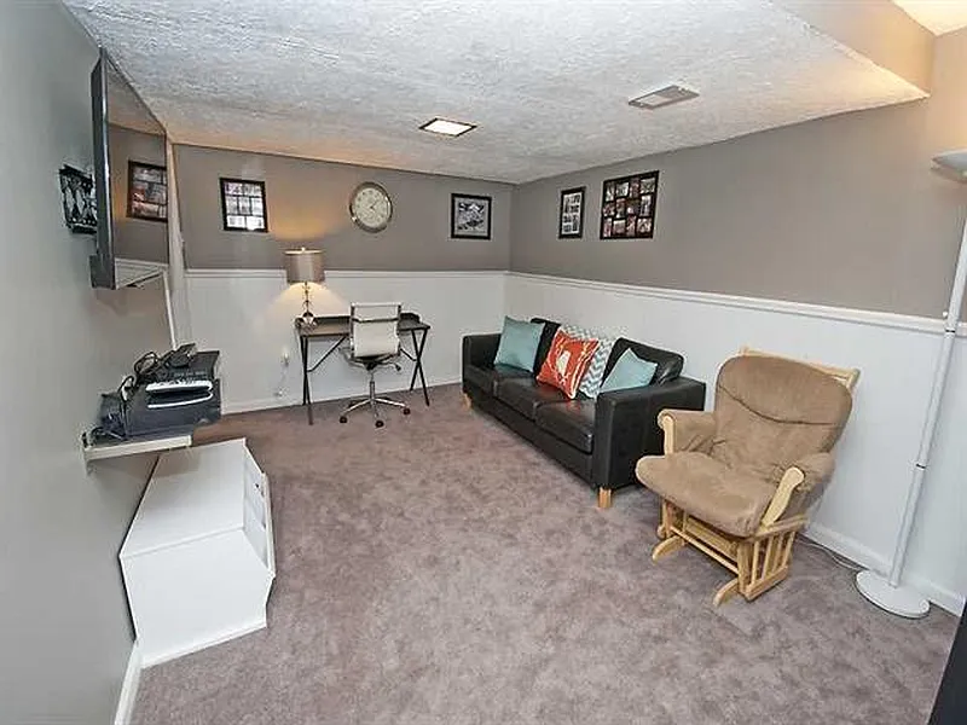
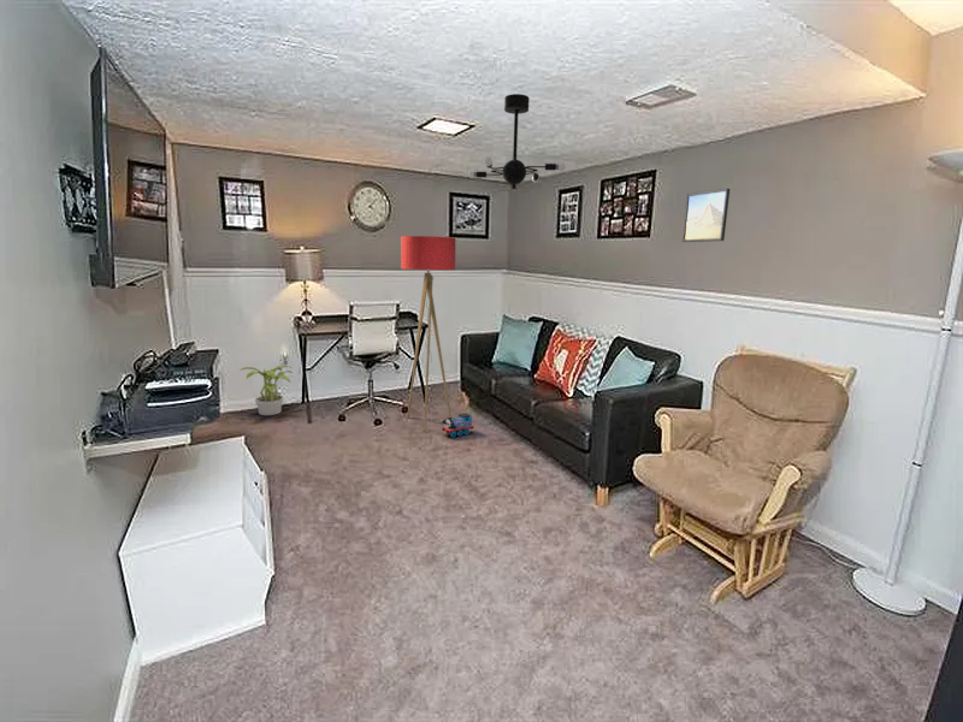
+ floor lamp (427, 333)
+ ceiling light fixture (514, 144)
+ toy train (457, 425)
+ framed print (704, 217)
+ potted plant (268, 389)
